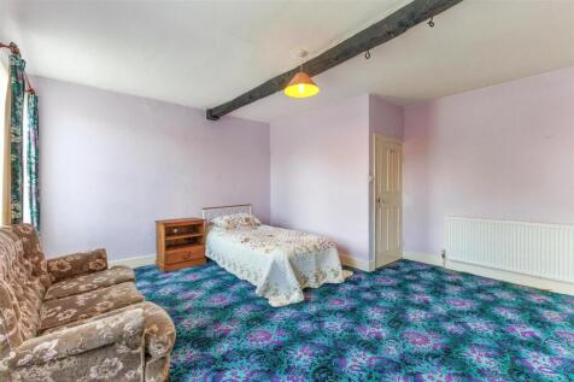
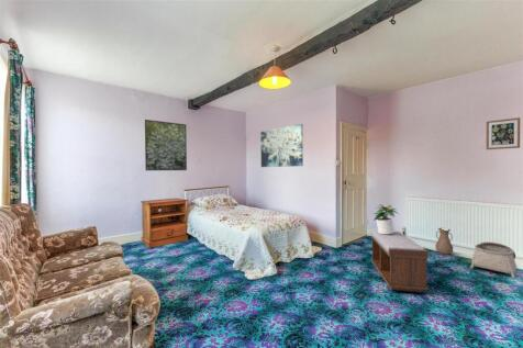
+ bench (394, 257)
+ wall art (279, 147)
+ potted plant (387, 218)
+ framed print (166, 146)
+ basket (493, 255)
+ vase (444, 240)
+ wall art (502, 134)
